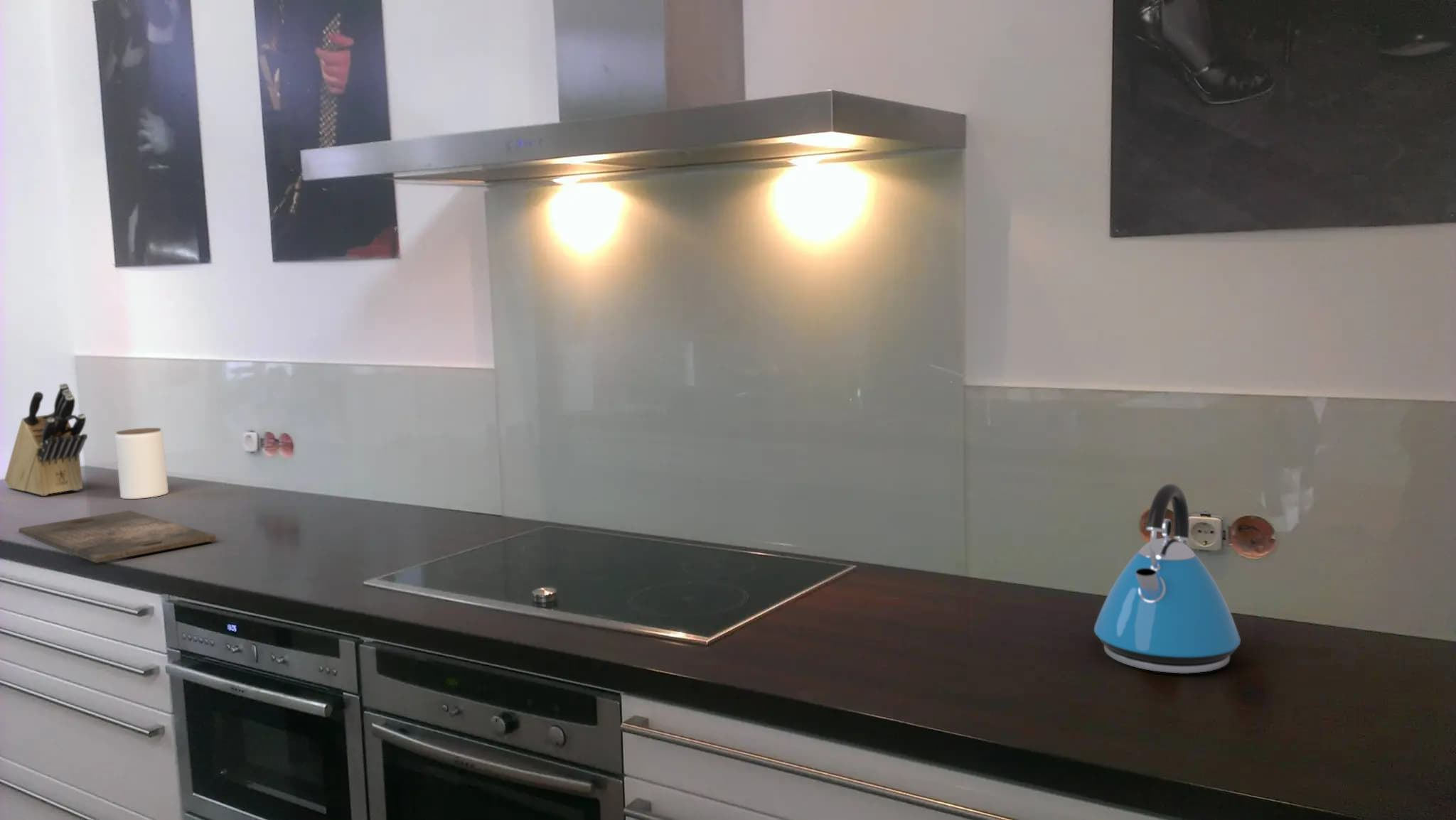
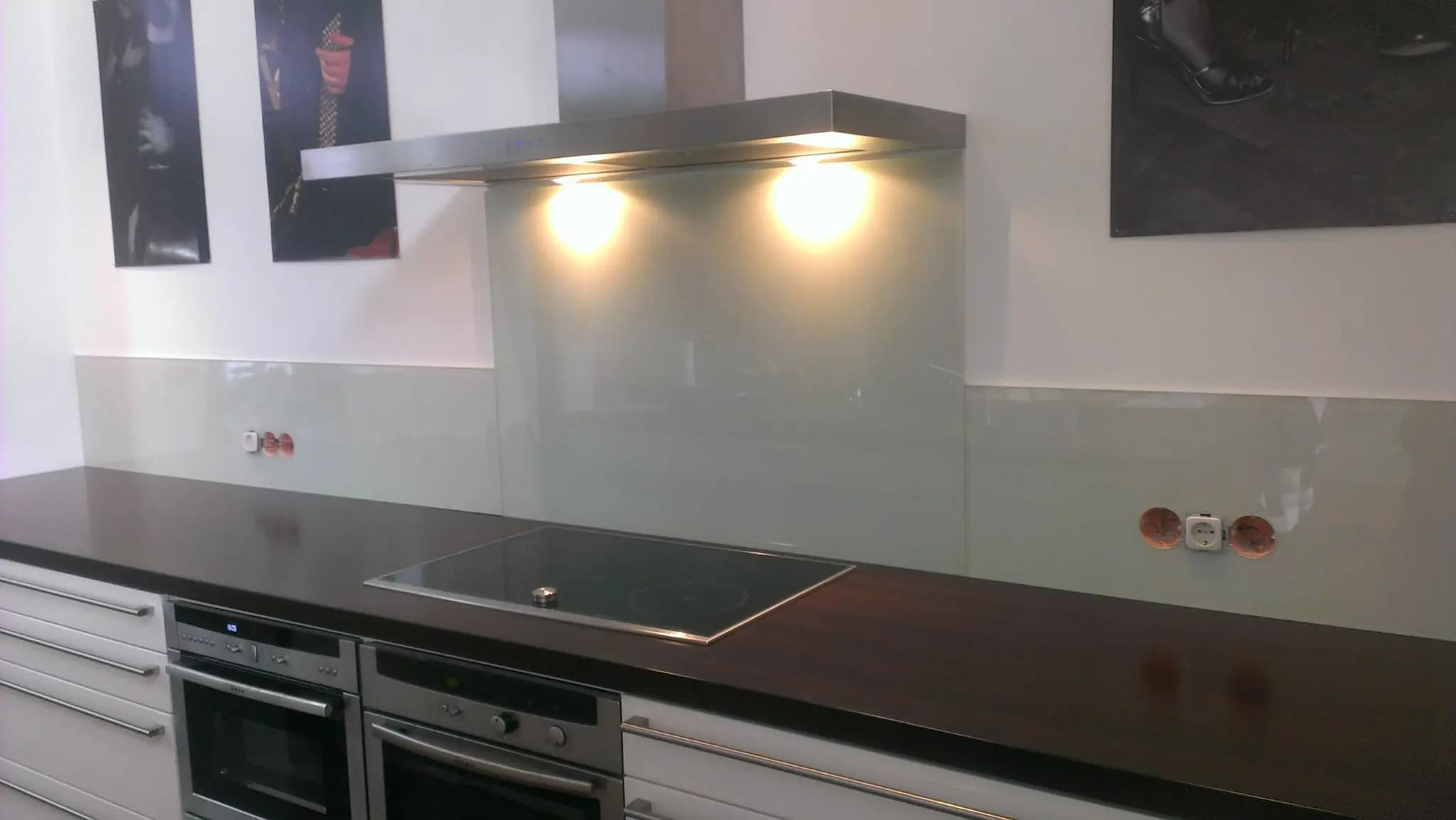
- knife block (44, 437)
- jar (141, 463)
- cutting board (114, 534)
- kettle (1167, 568)
